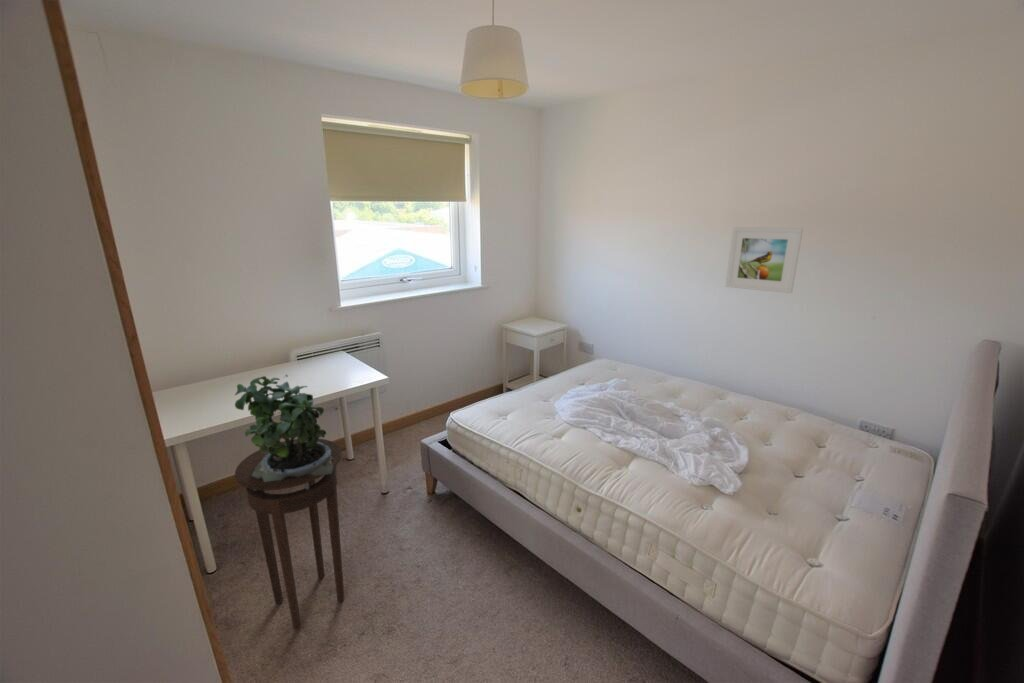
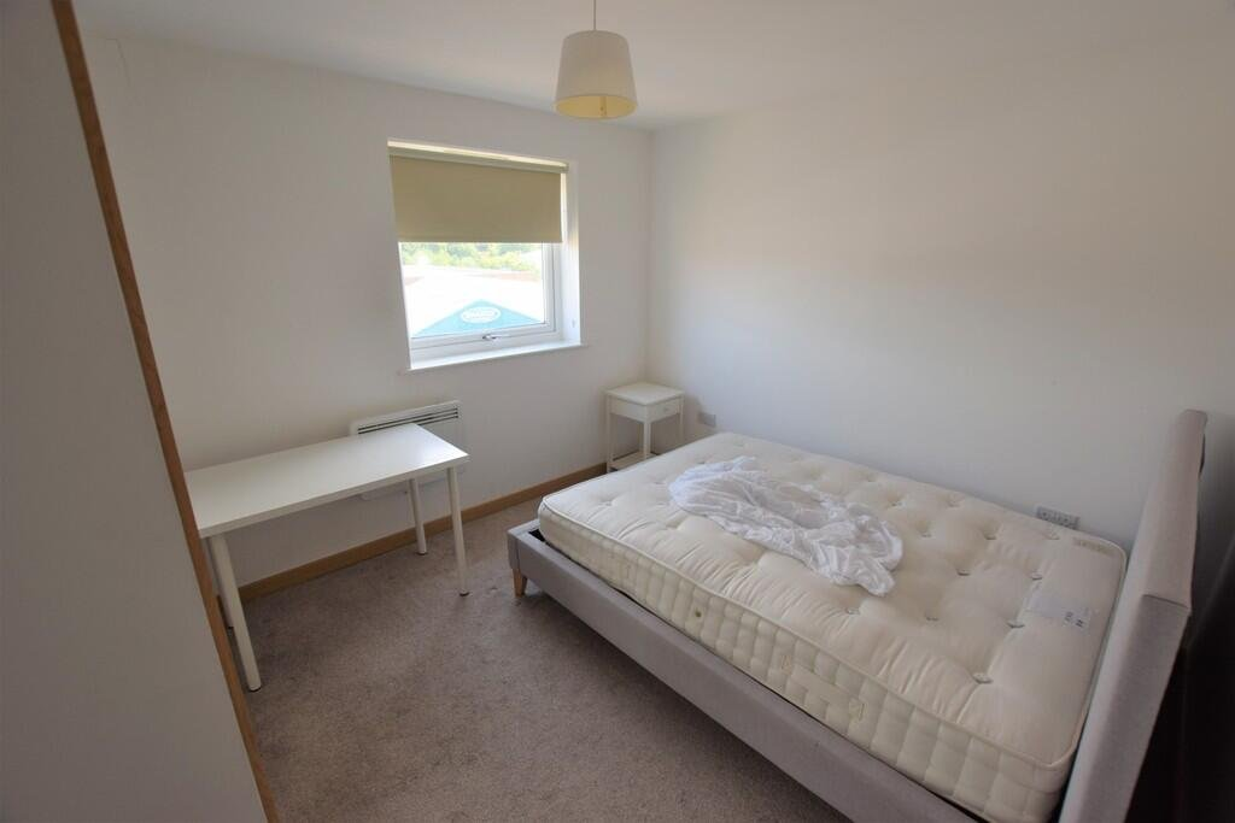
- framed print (761, 259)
- potted plant (284, 419)
- stool (312, 534)
